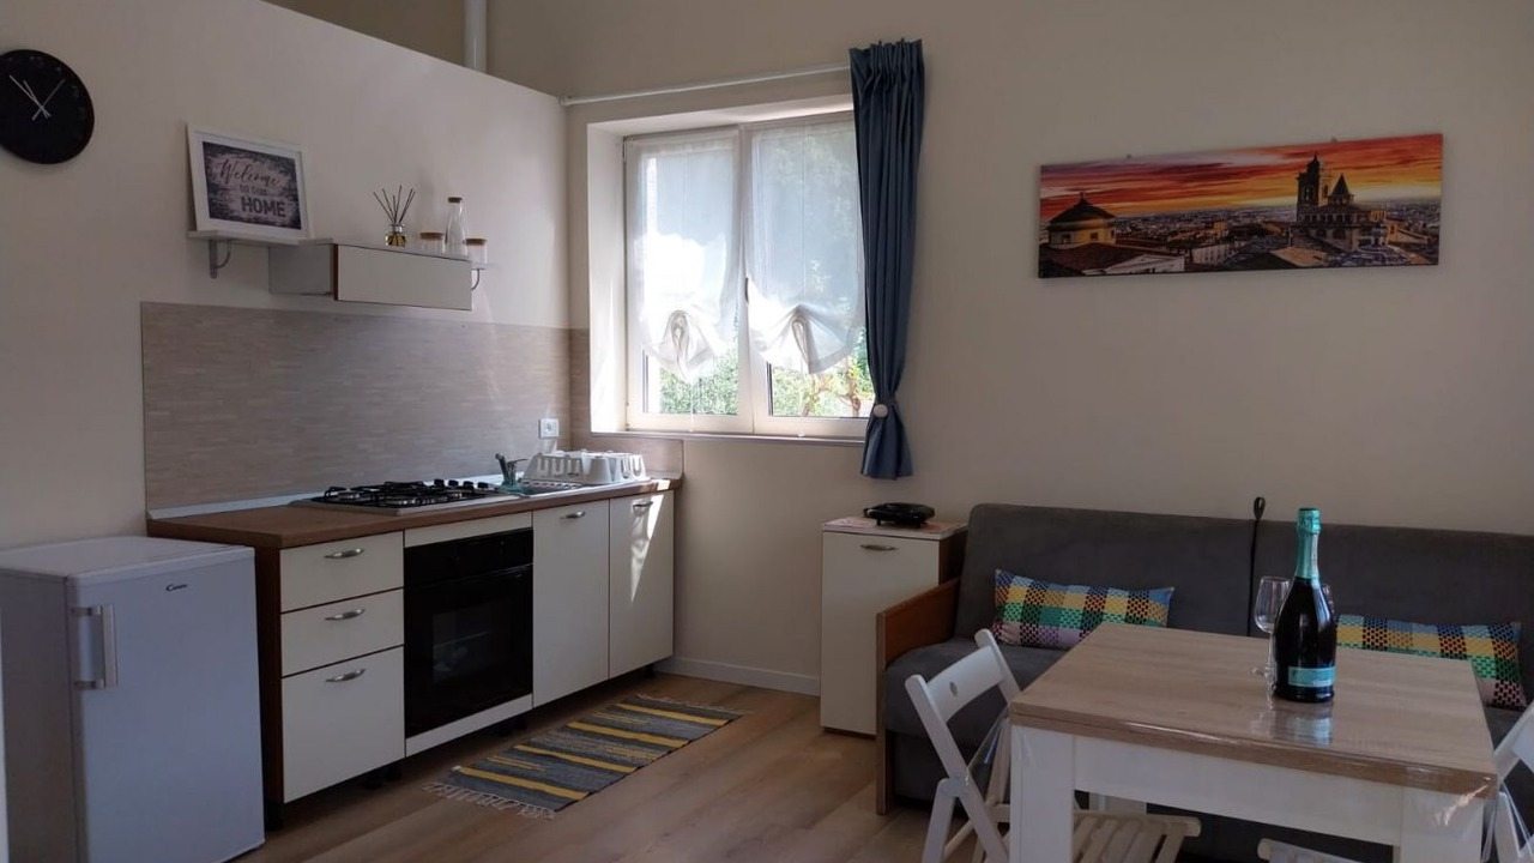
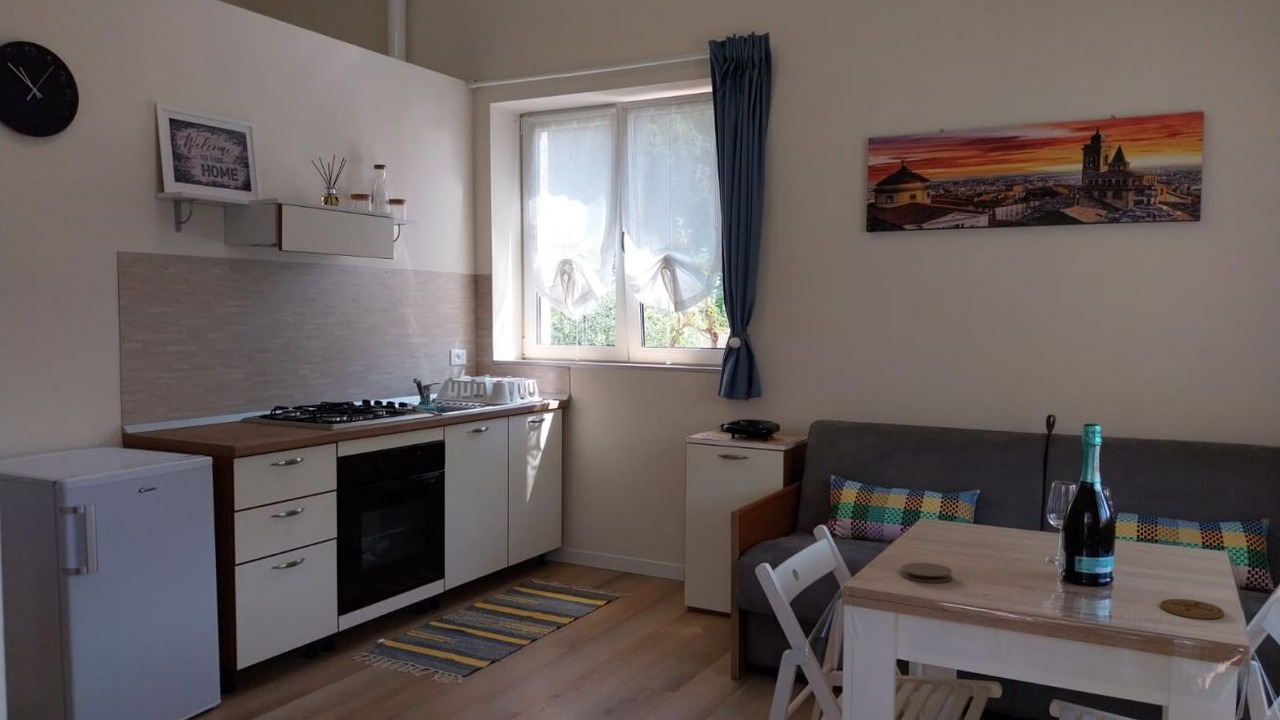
+ coaster (926, 572)
+ coaster (1191, 608)
